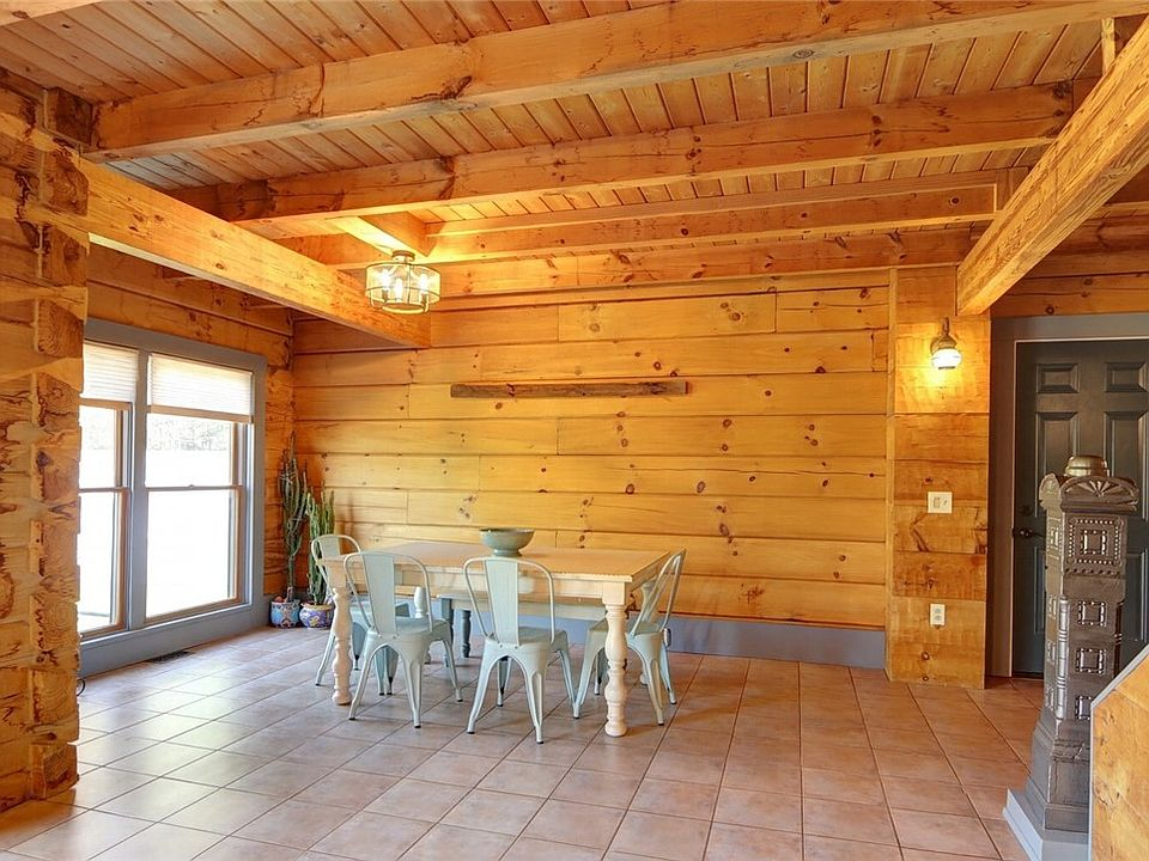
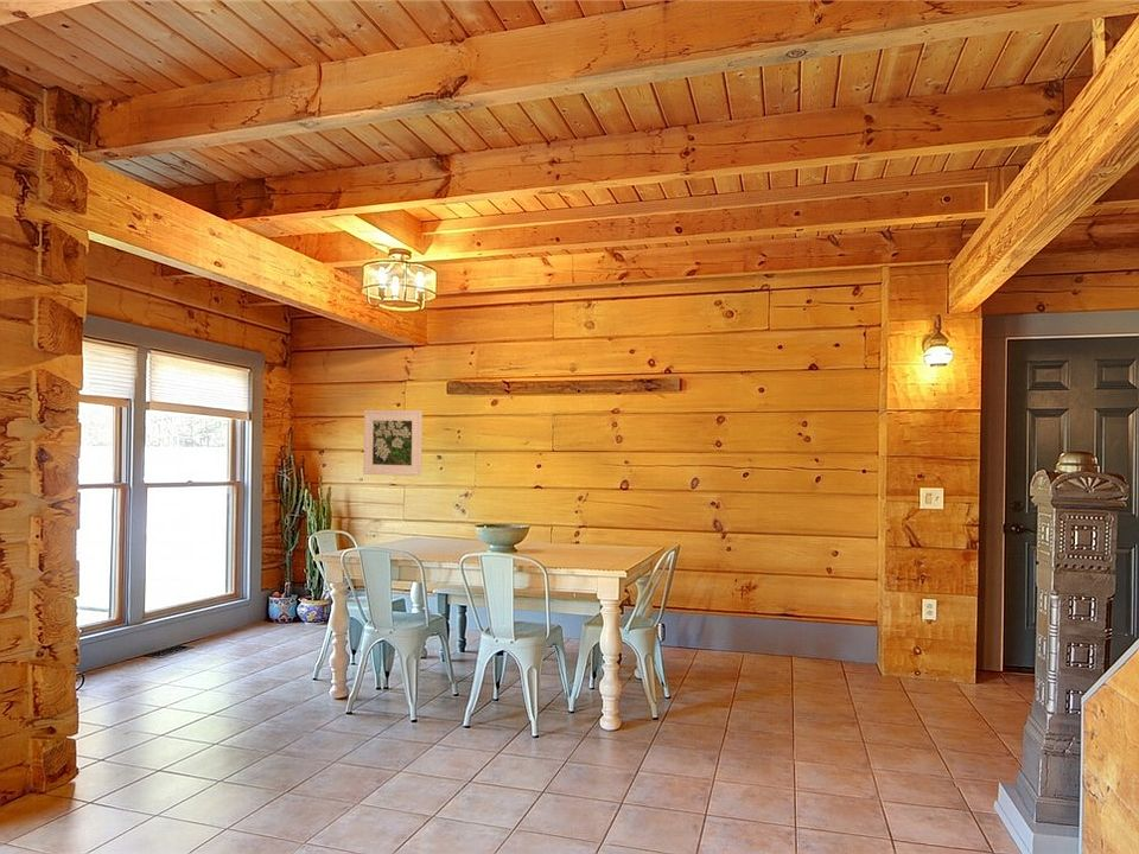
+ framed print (392, 442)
